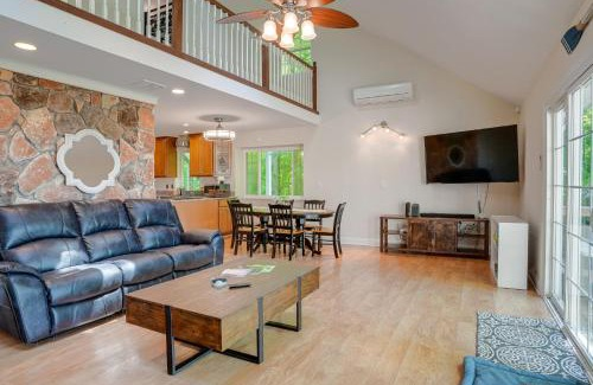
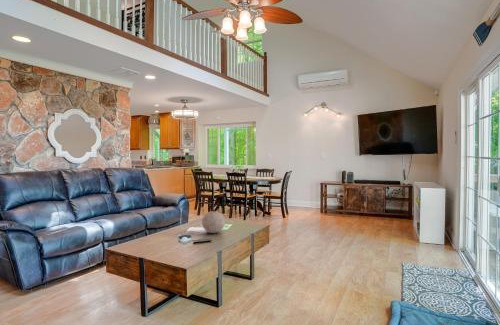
+ decorative ball (213, 222)
